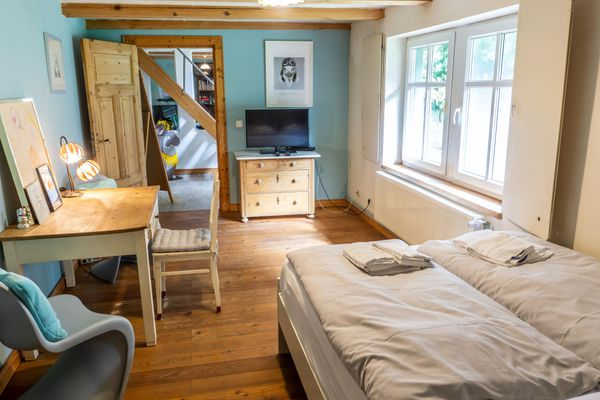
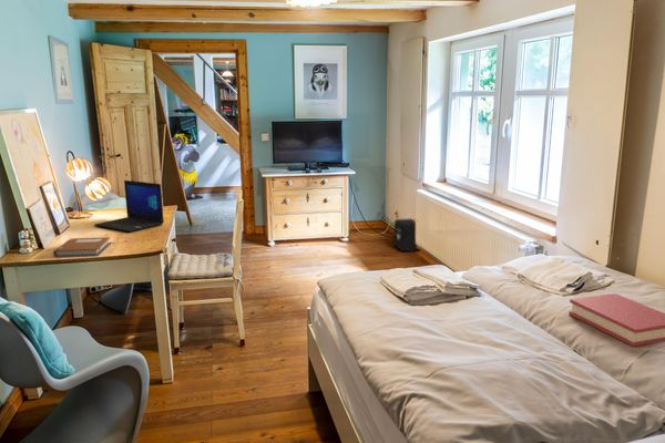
+ air purifier (407, 234)
+ notebook (83, 246)
+ hardback book (624, 317)
+ laptop (127, 205)
